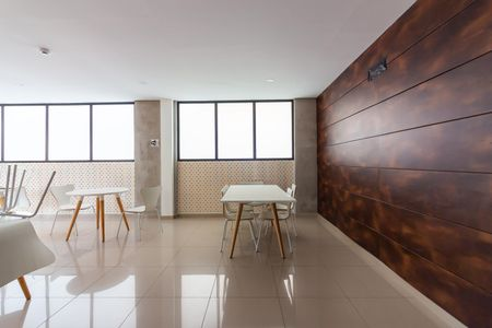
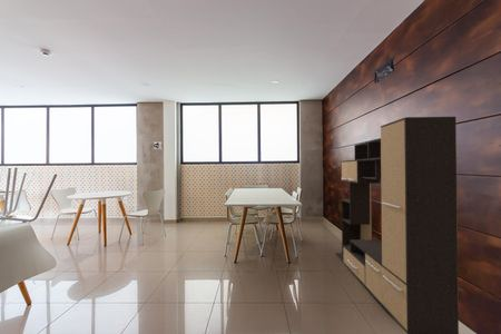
+ media console (370, 207)
